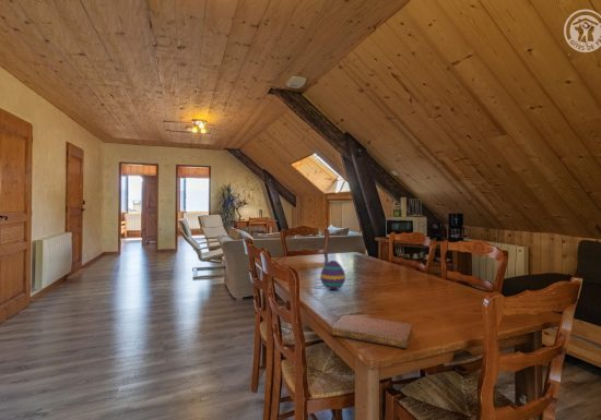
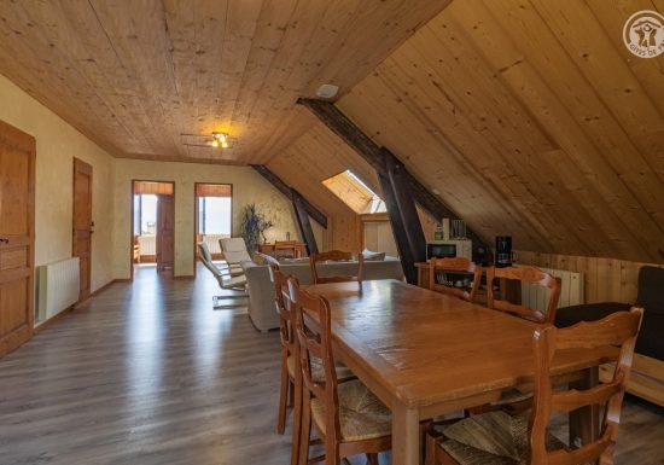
- decorative egg (332, 274)
- notebook (372, 329)
